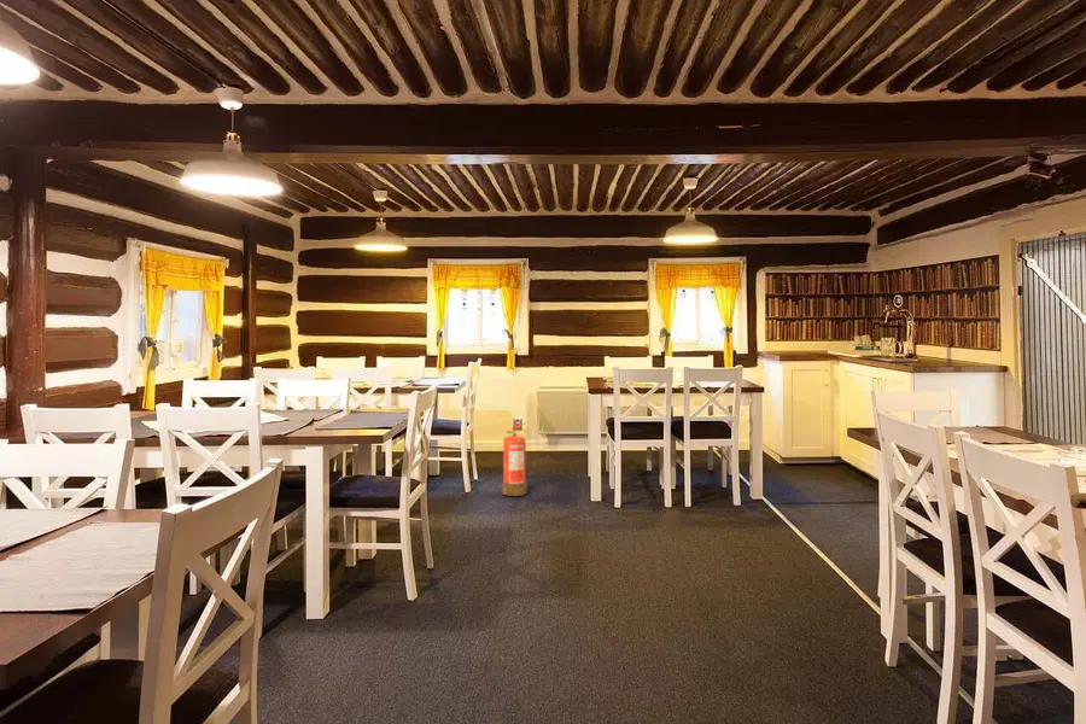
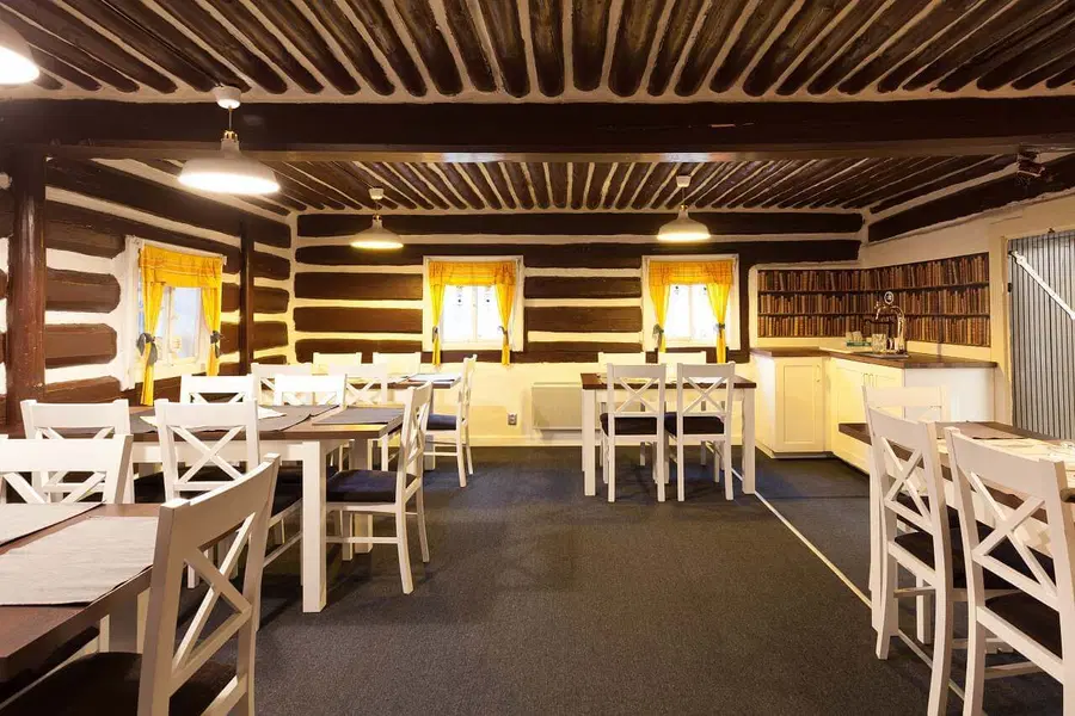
- fire extinguisher (514, 459)
